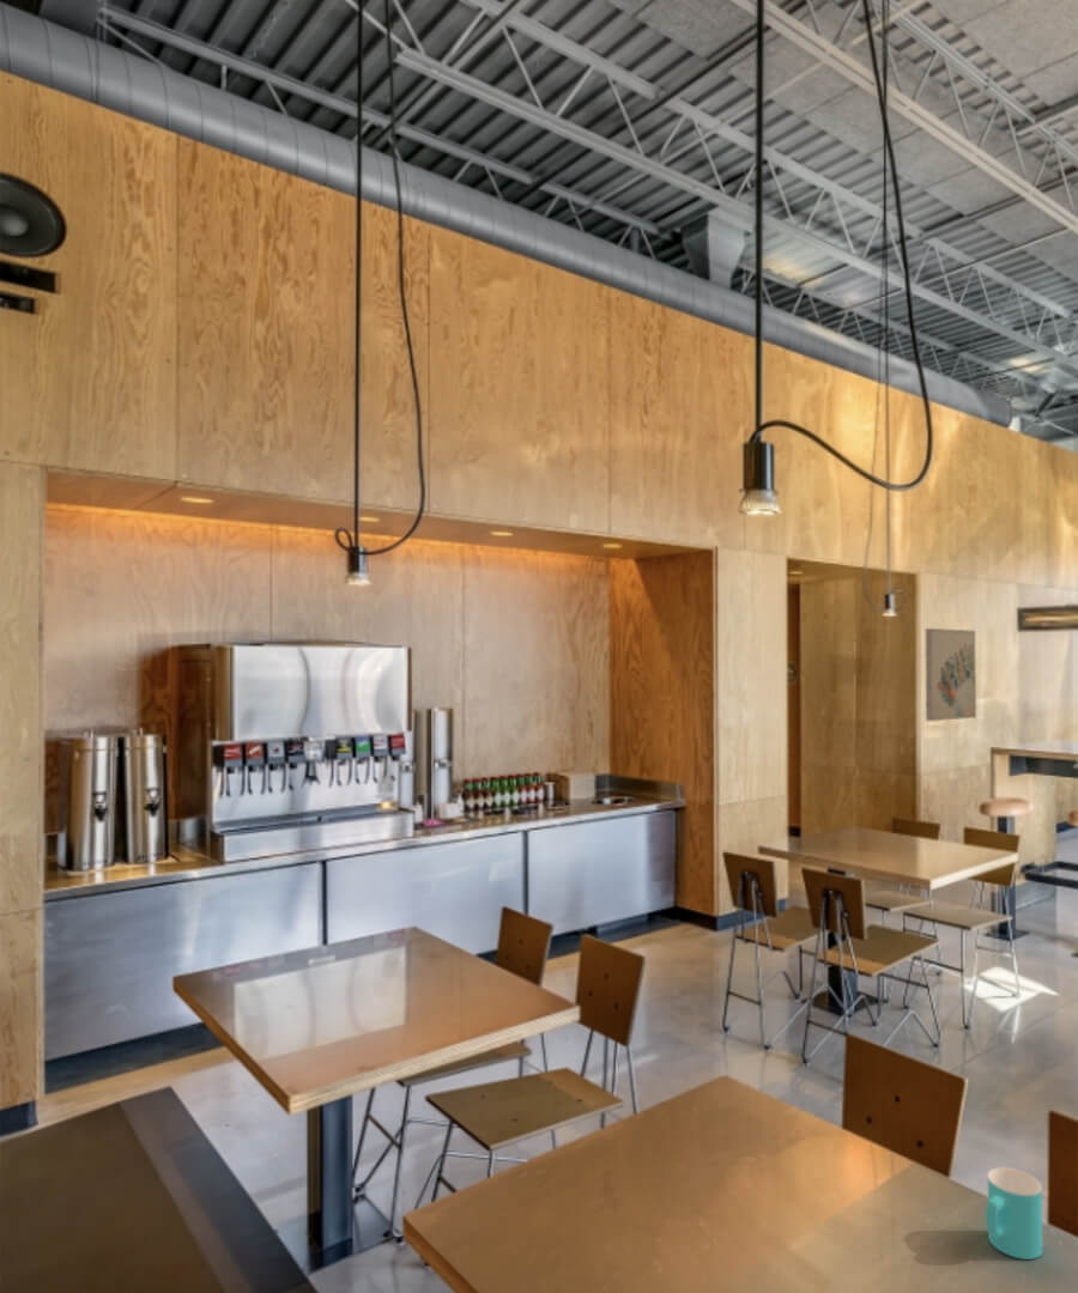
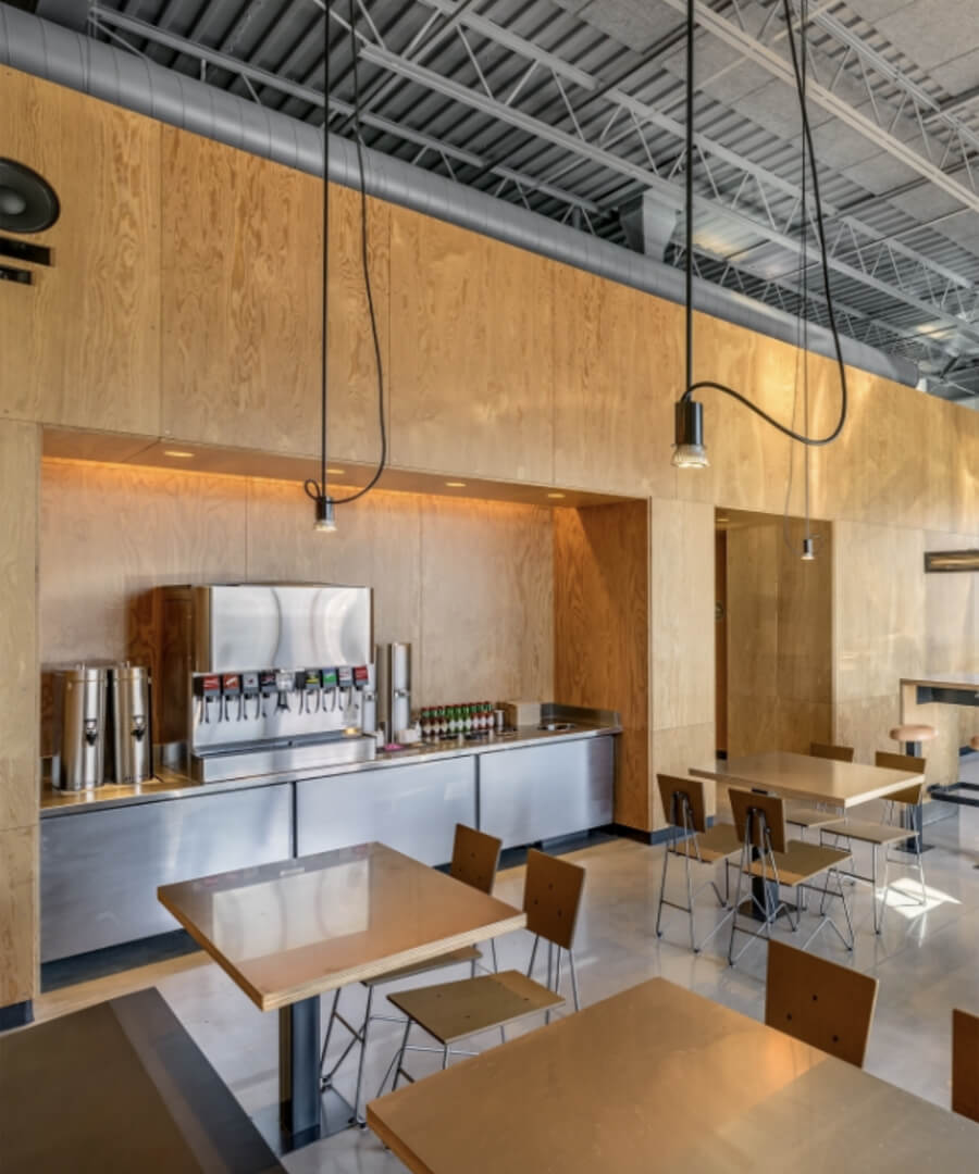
- wall art (951, 674)
- cup (1006, 1213)
